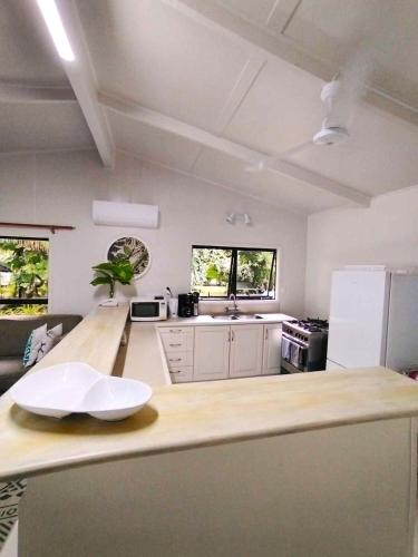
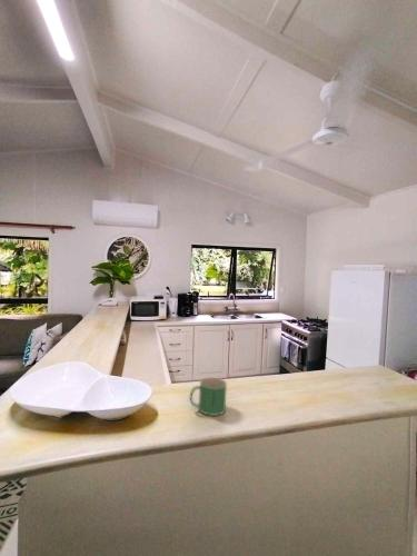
+ mug (208, 395)
